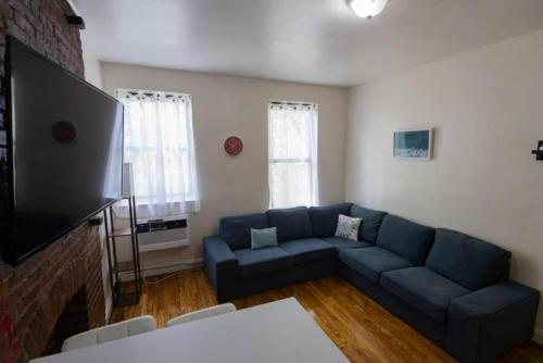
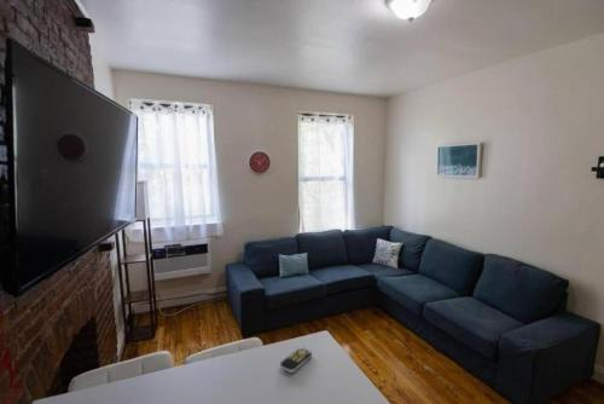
+ remote control (296, 359)
